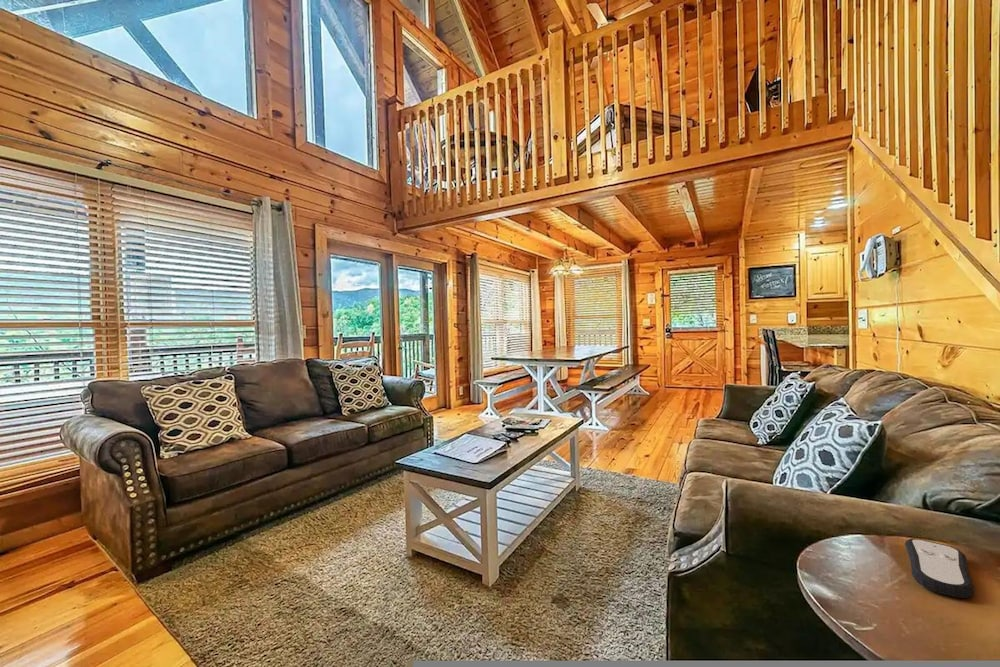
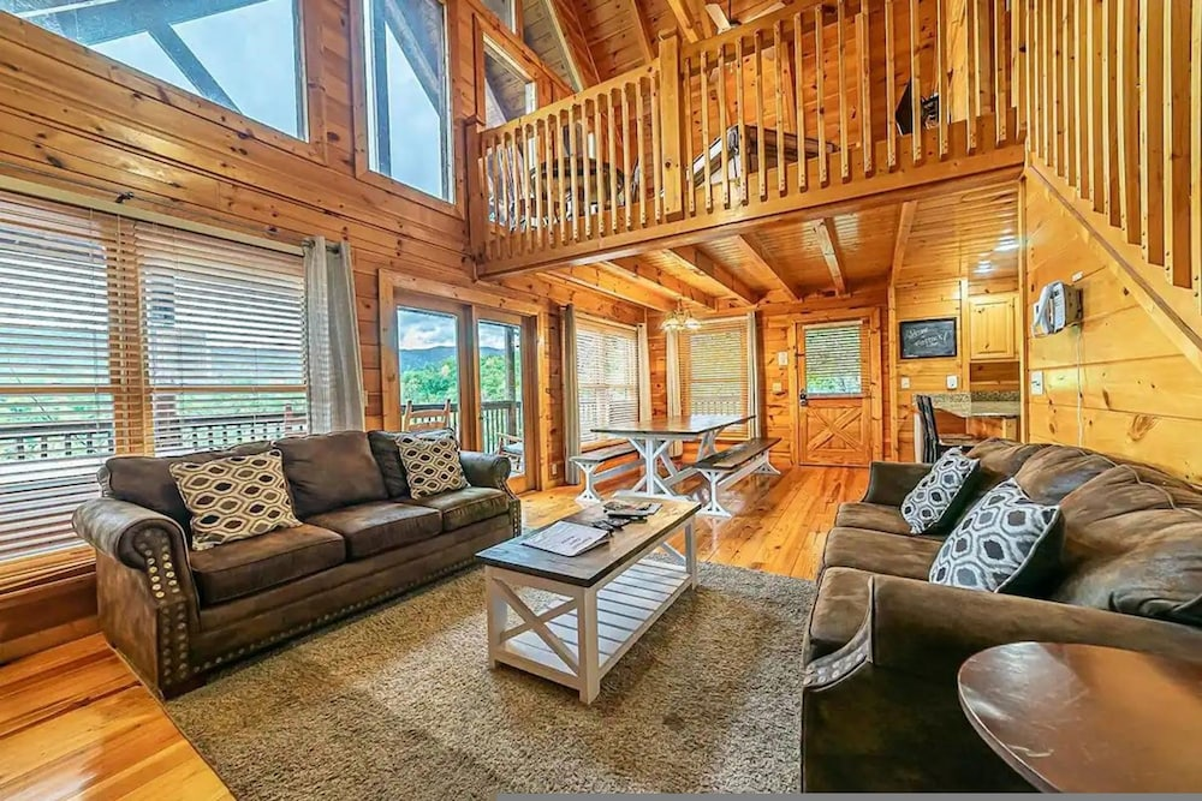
- remote control (938, 565)
